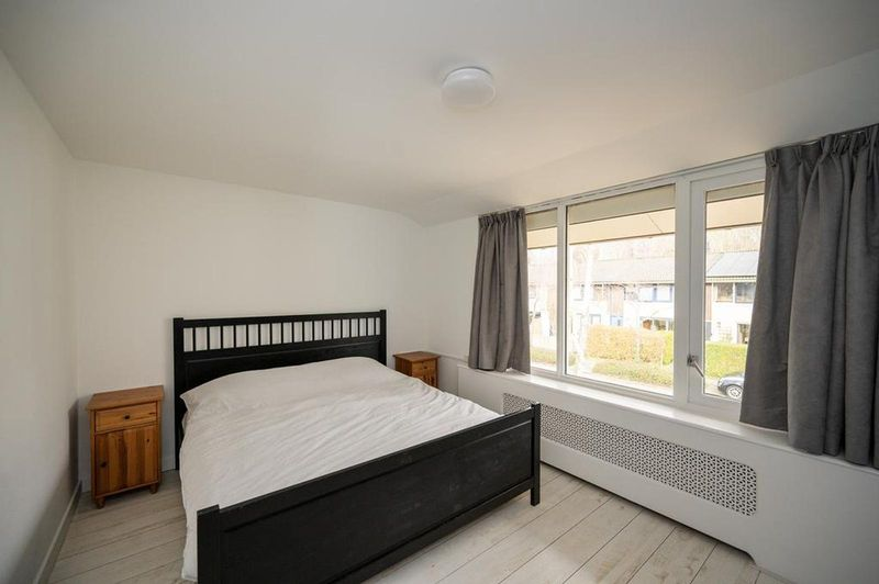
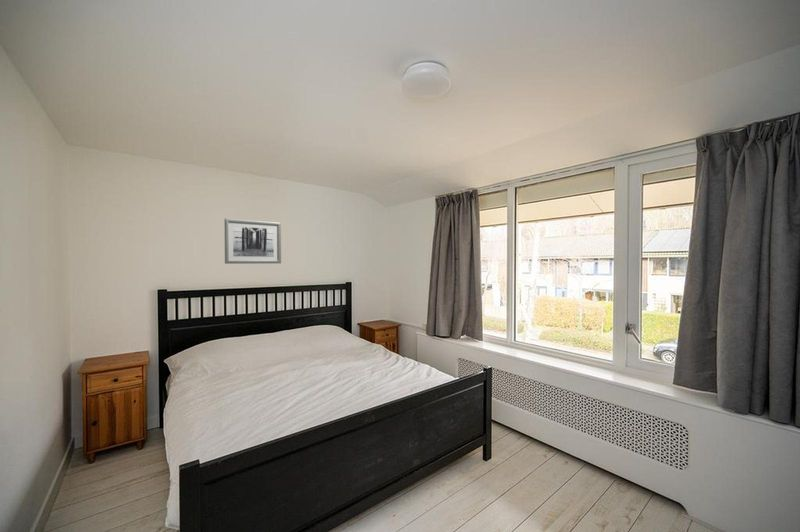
+ wall art (254, 242)
